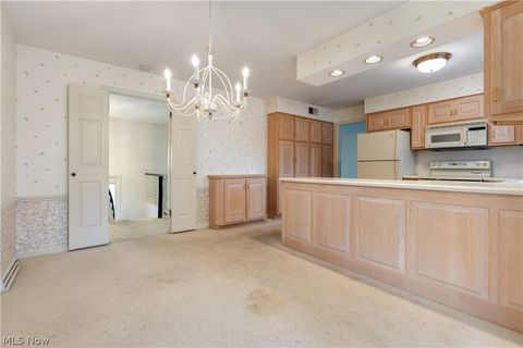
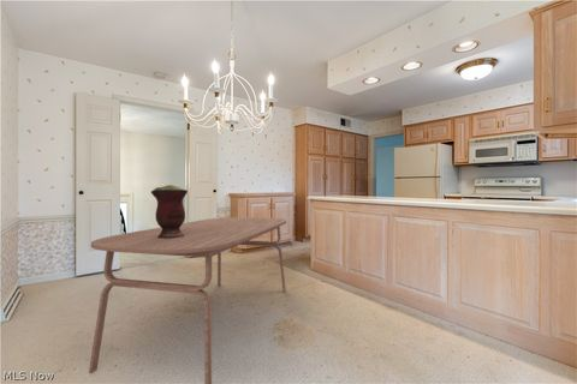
+ dining table (218, 274)
+ vase (169, 210)
